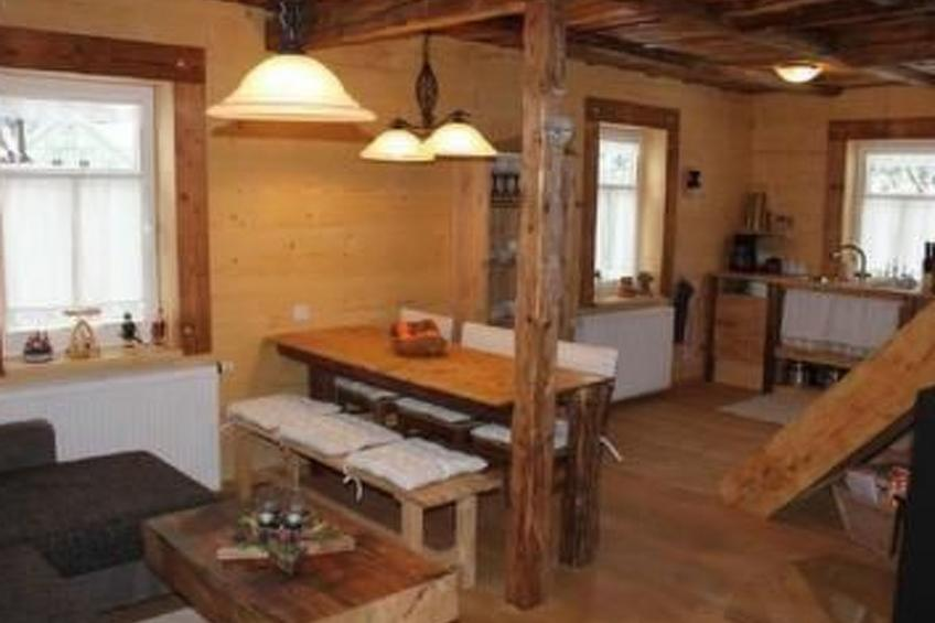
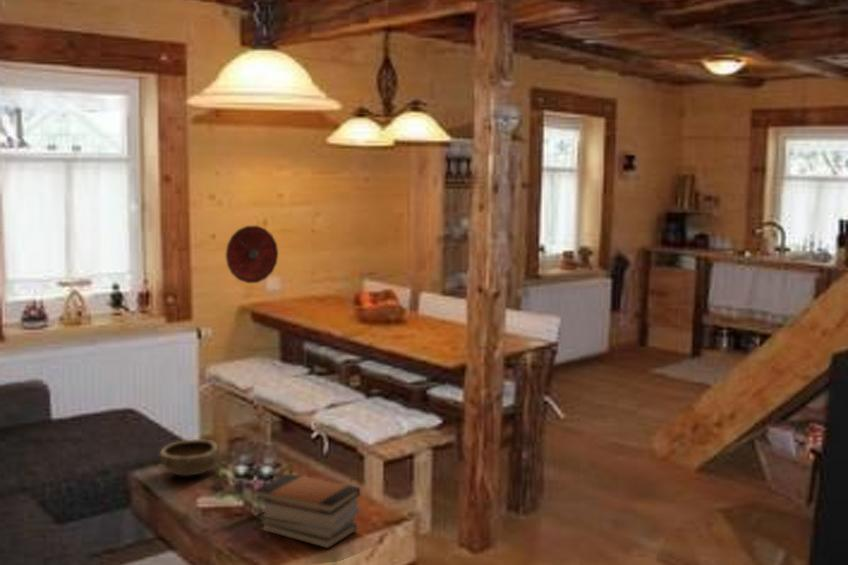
+ round shield (253, 254)
+ bowl (188, 460)
+ book stack (309, 509)
